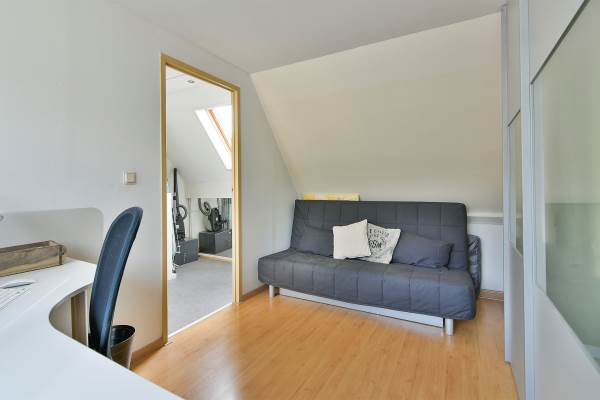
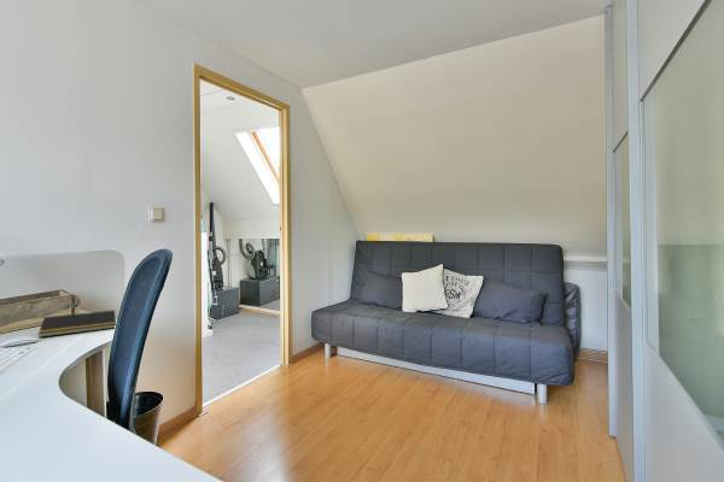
+ notepad (80, 322)
